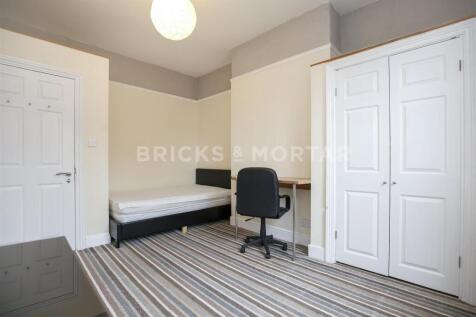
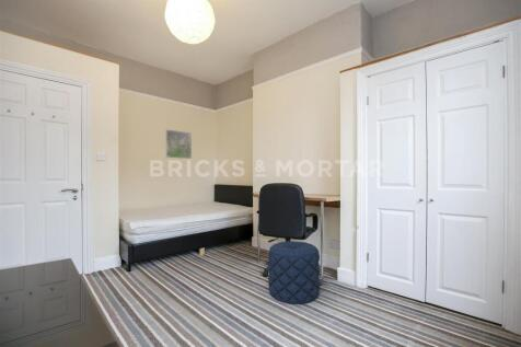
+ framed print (178, 144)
+ pouf (293, 268)
